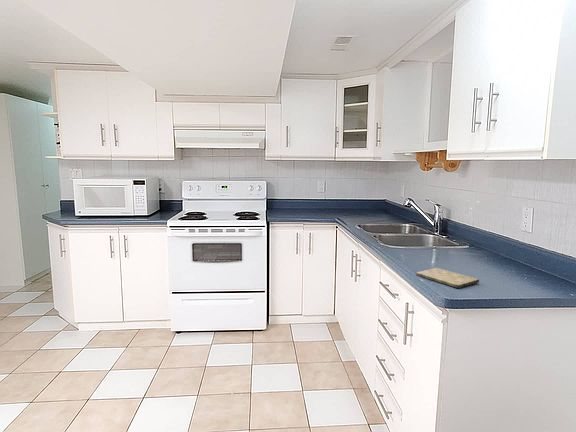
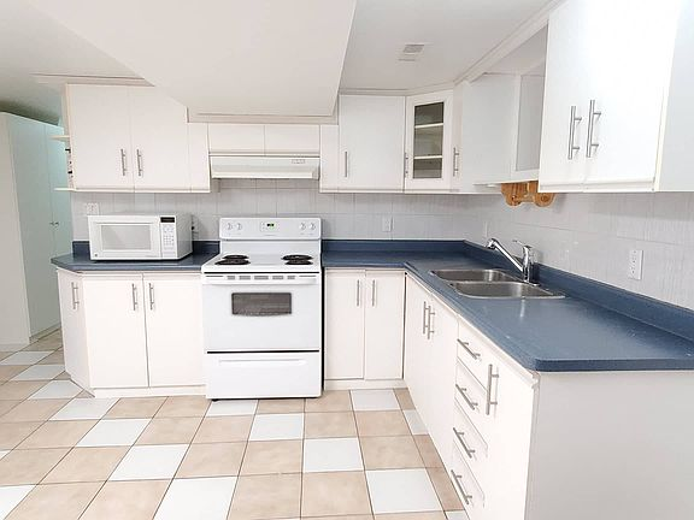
- cutting board (446, 277)
